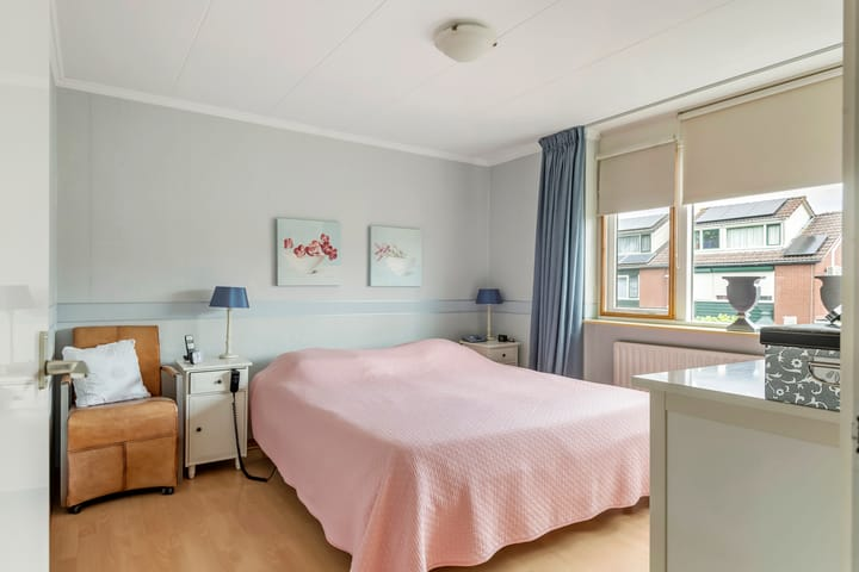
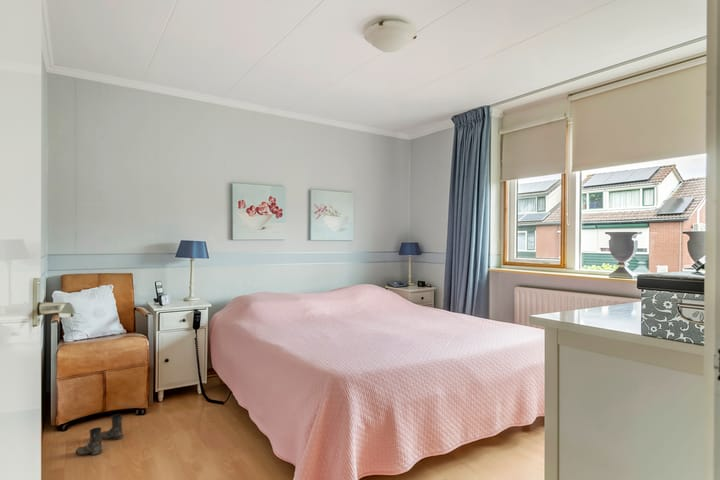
+ boots (100, 433)
